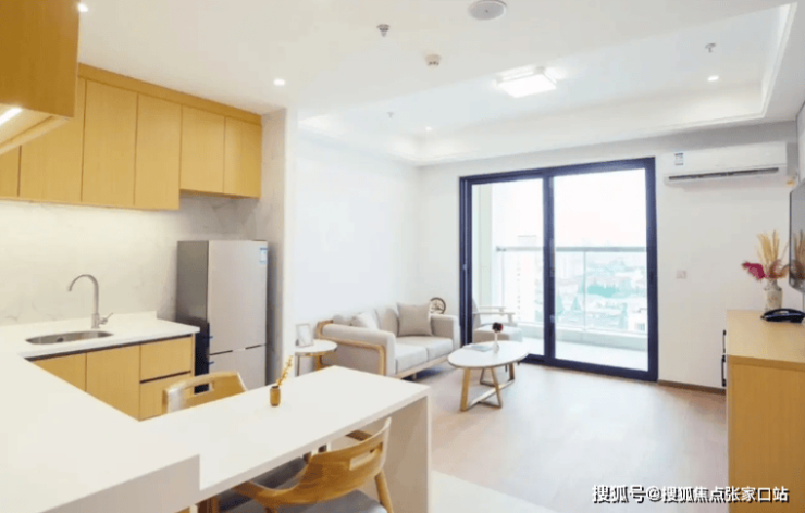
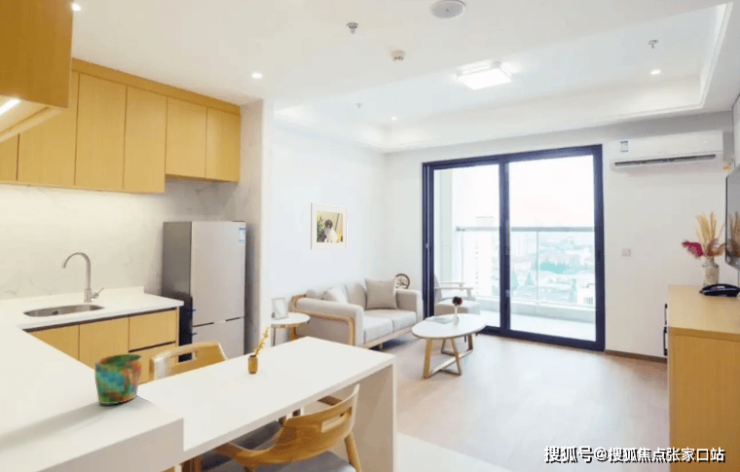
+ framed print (330, 227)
+ mug (120, 380)
